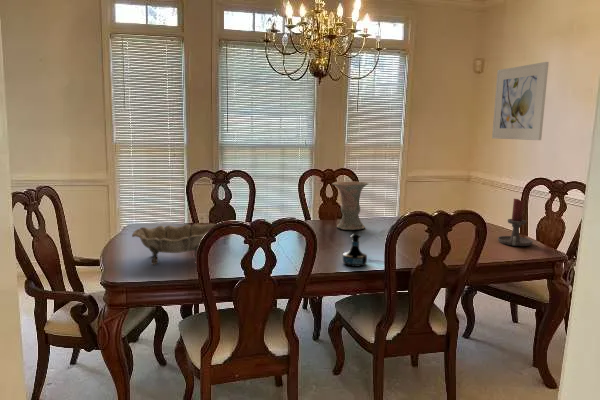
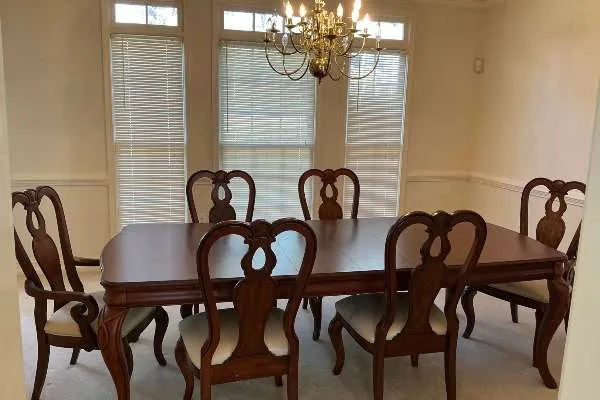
- decorative bowl (176, 243)
- vase (349, 204)
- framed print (518, 103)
- candle holder (516, 221)
- tequila bottle (355, 249)
